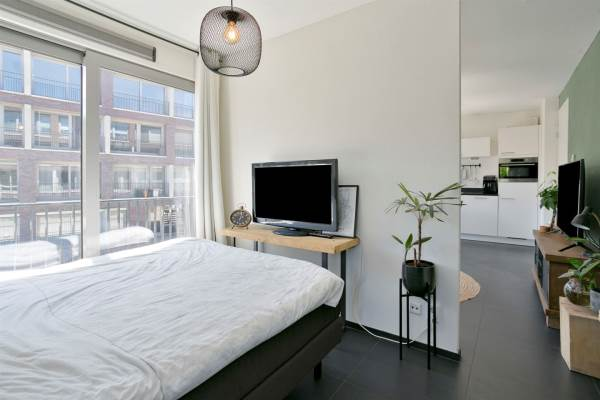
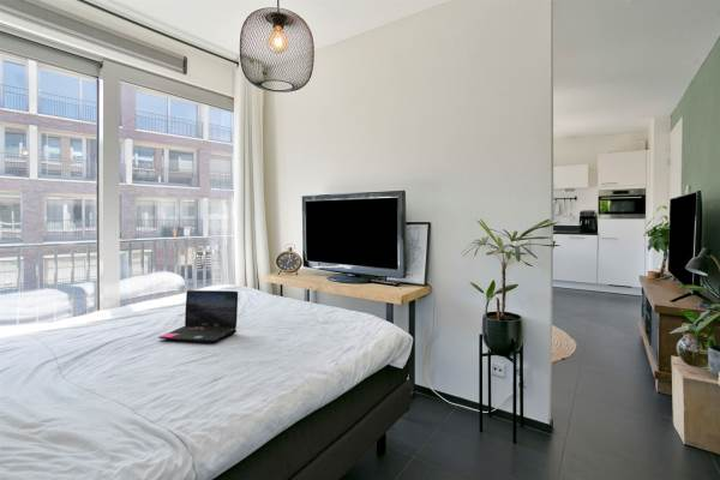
+ laptop (199, 314)
